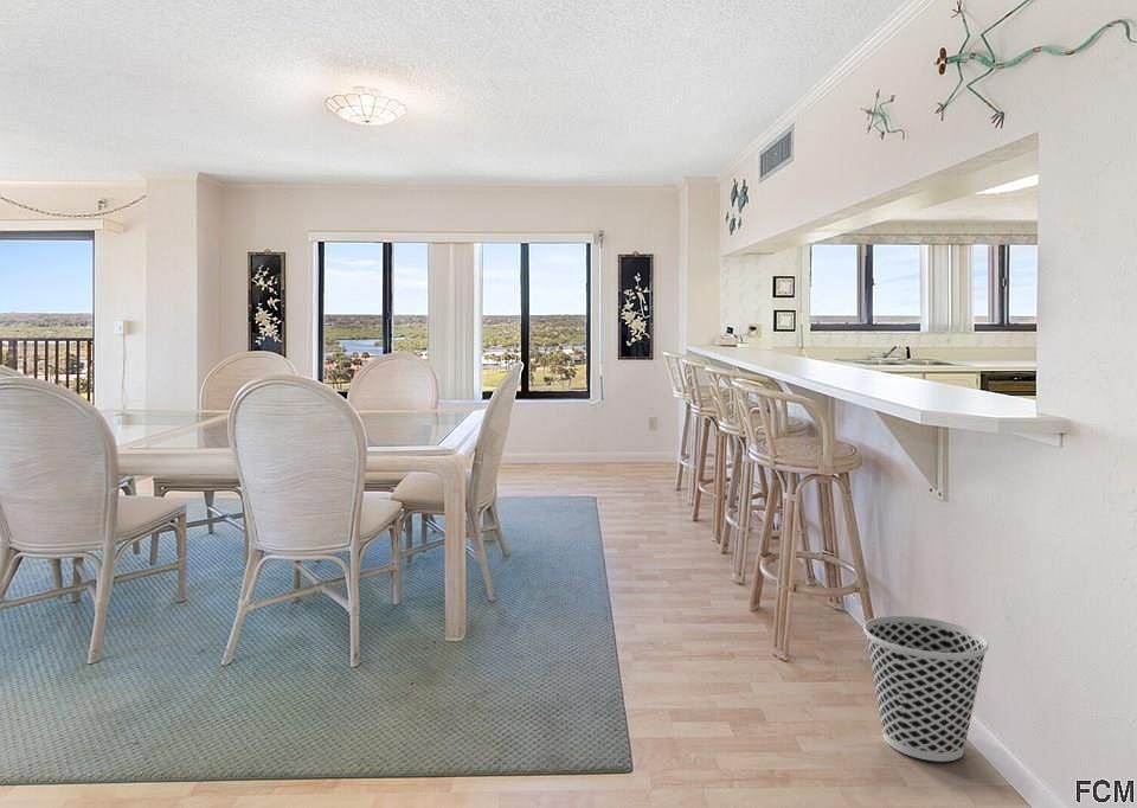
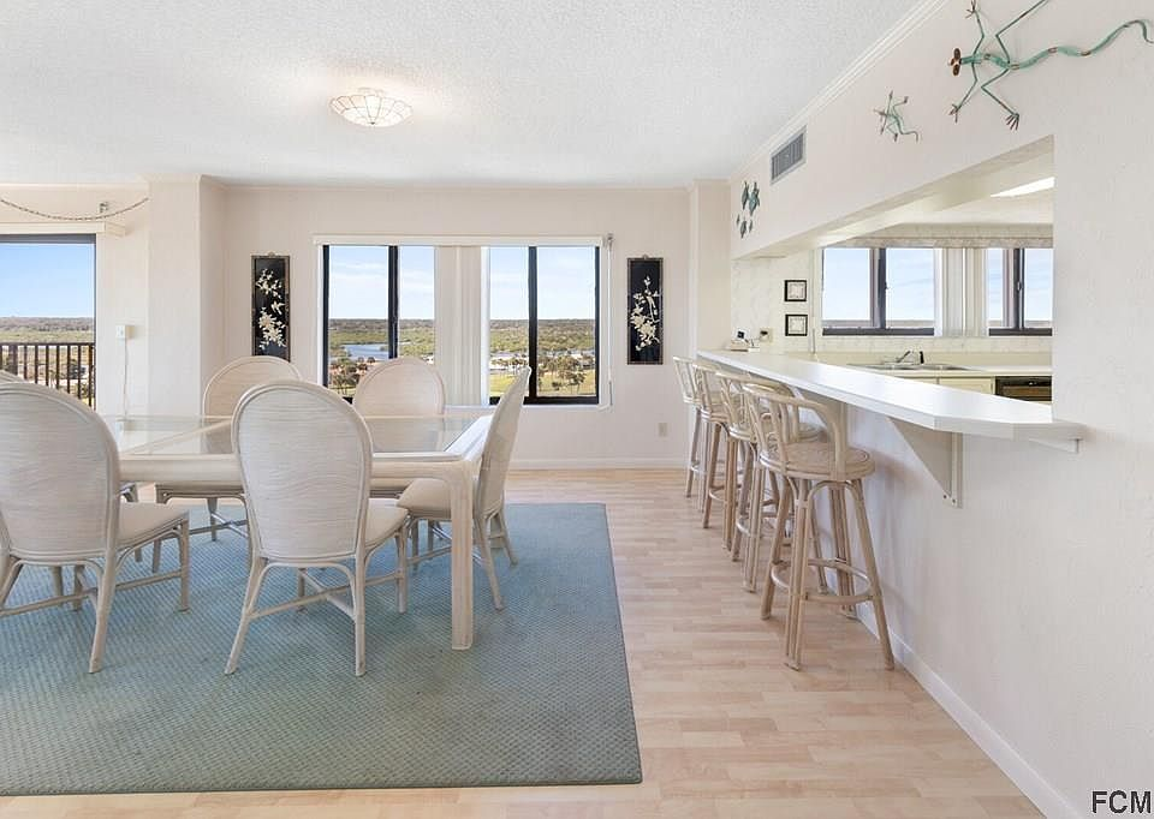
- wastebasket (923, 687)
